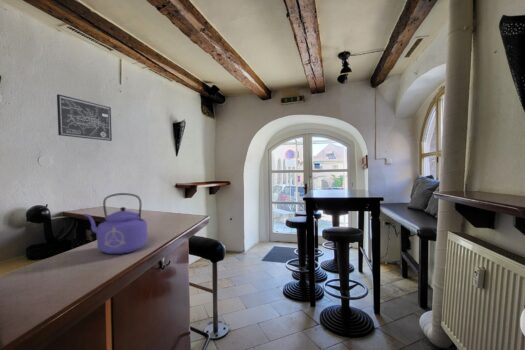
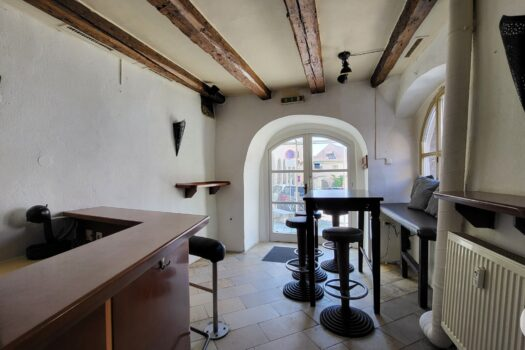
- wall art (87, 119)
- kettle (115, 221)
